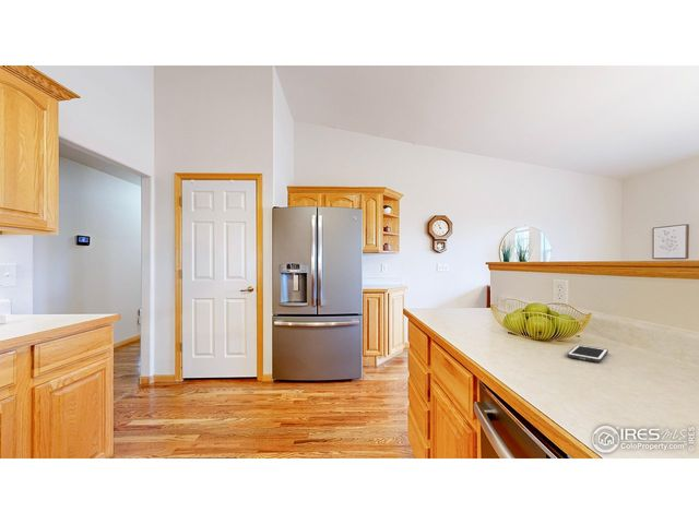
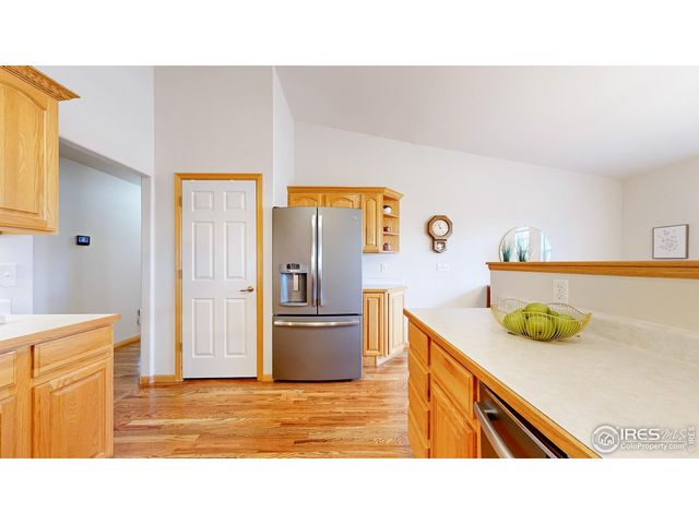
- cell phone (588, 353)
